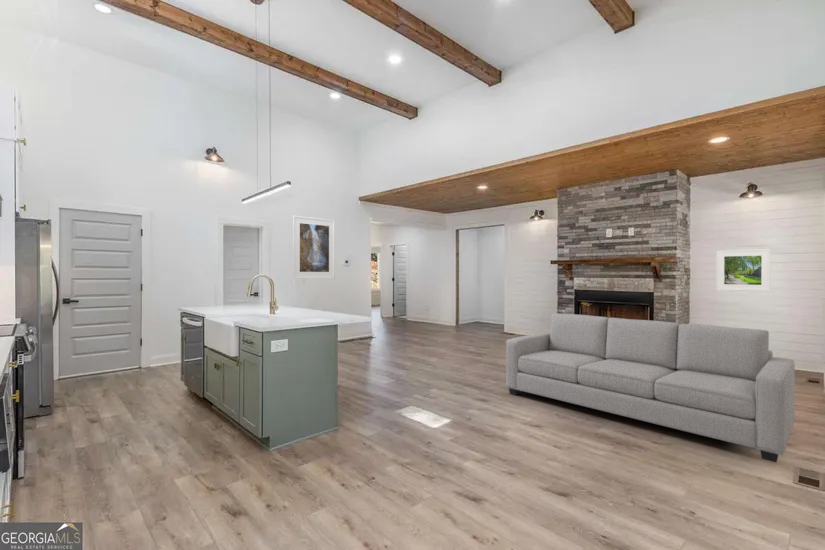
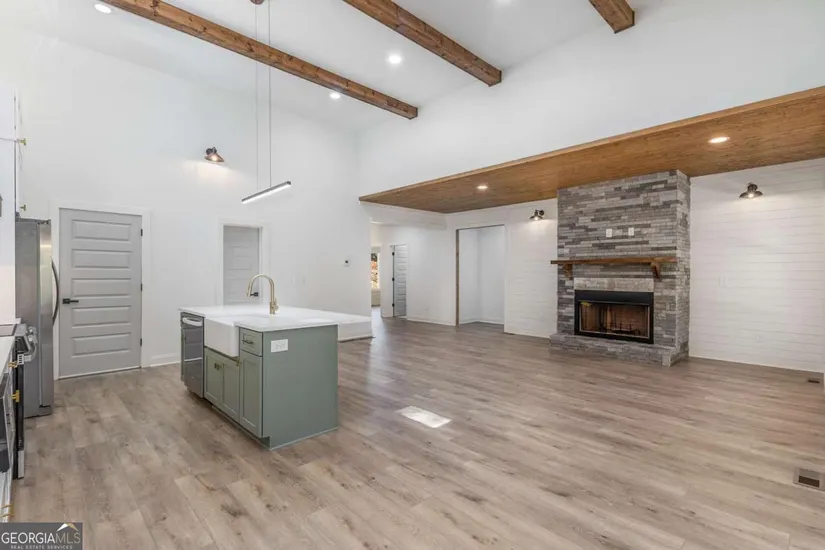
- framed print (742, 270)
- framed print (314, 248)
- sofa (631, 365)
